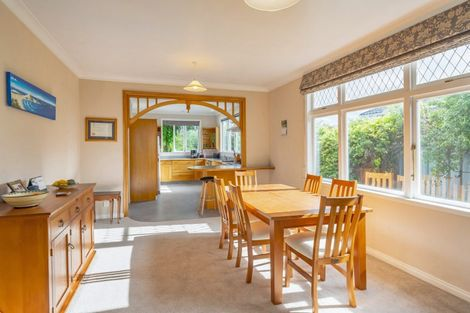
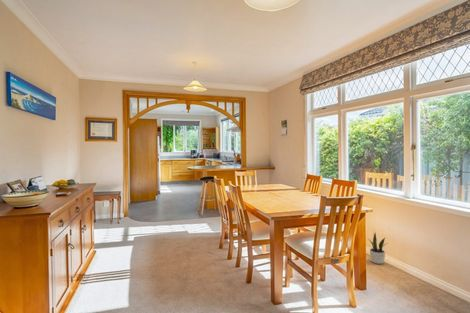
+ potted plant (376, 246)
